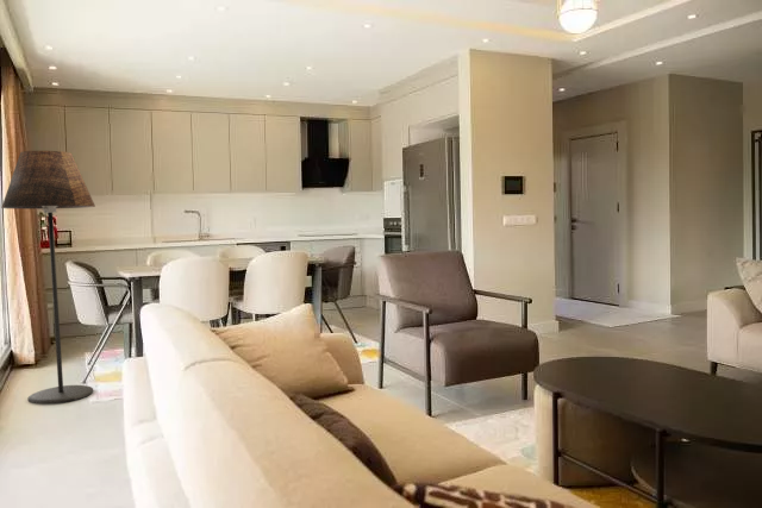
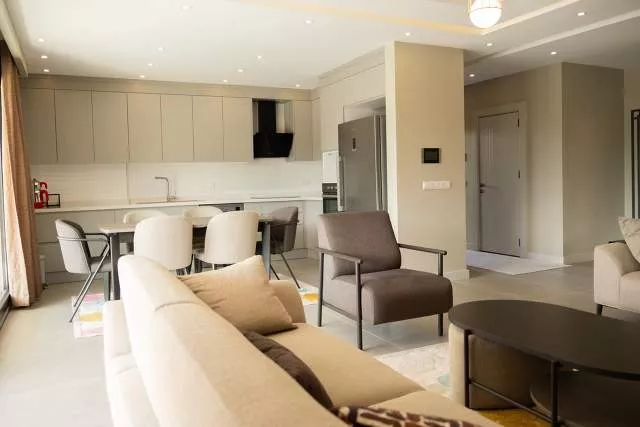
- floor lamp (54, 275)
